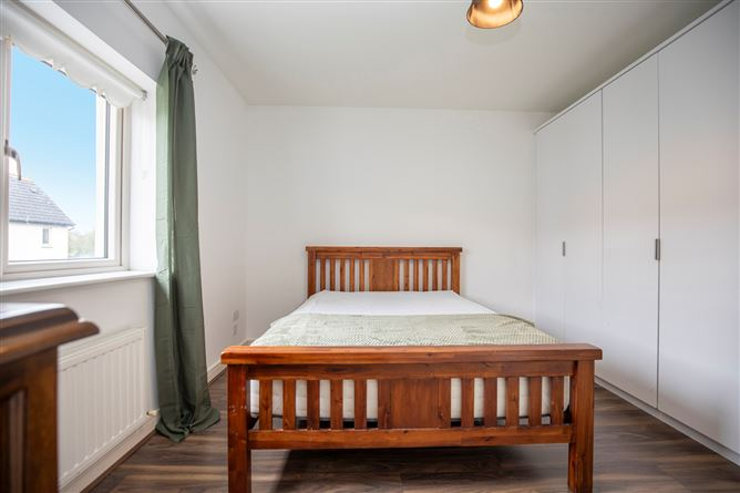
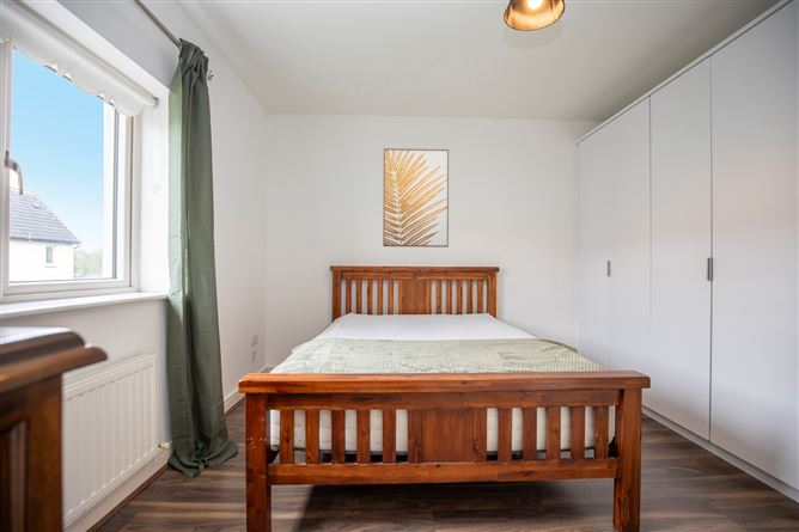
+ wall art (415, 197)
